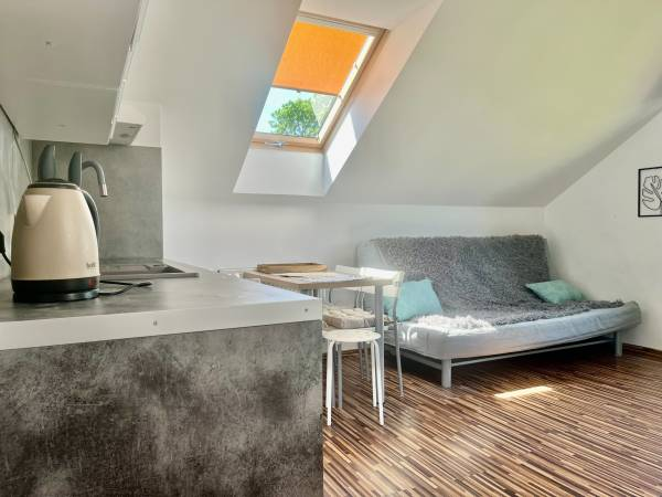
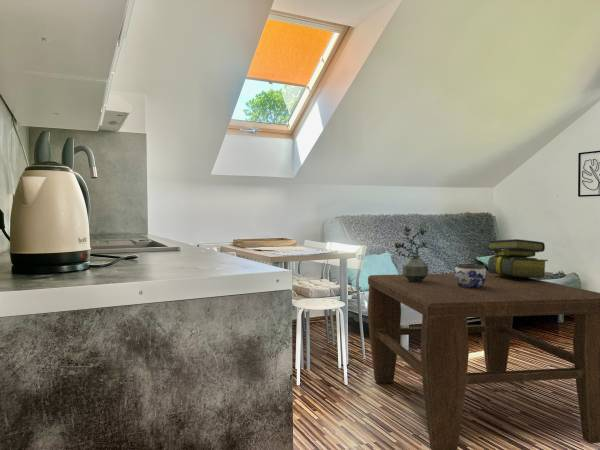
+ coffee table (468, 345)
+ jar (470, 275)
+ stack of books (513, 259)
+ potted plant (411, 253)
